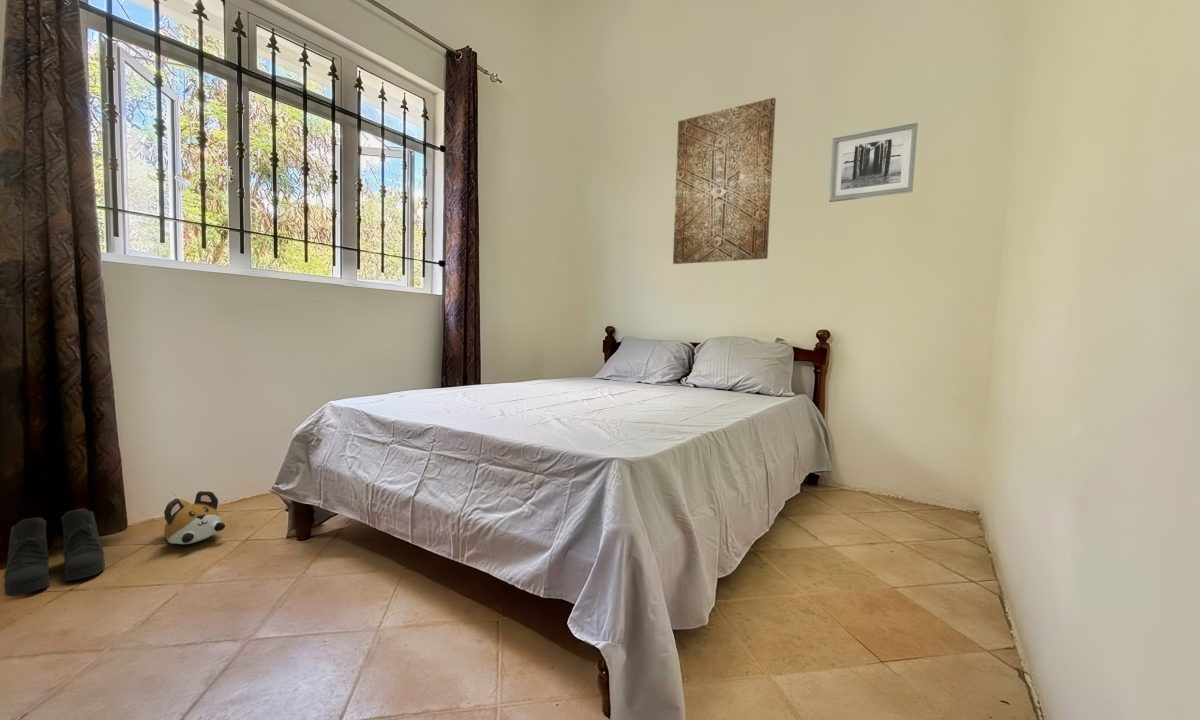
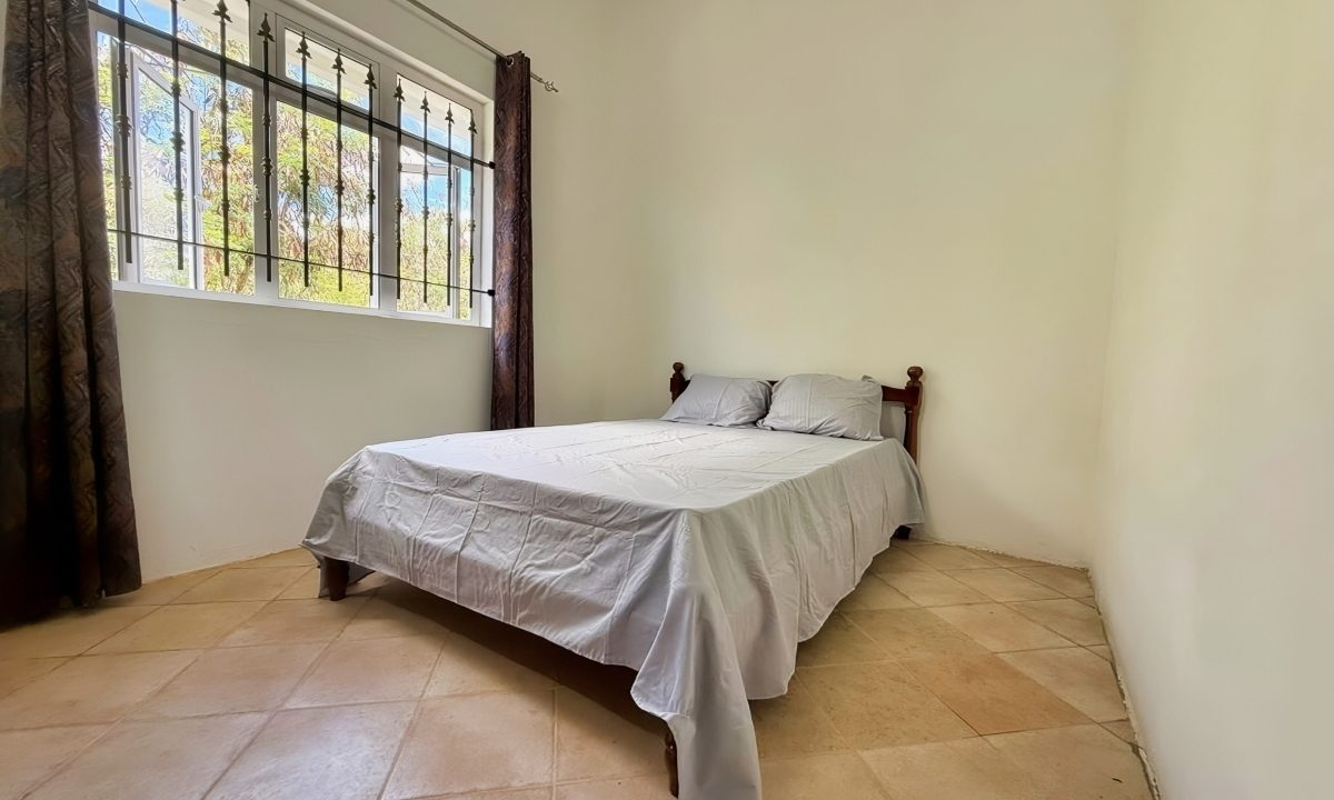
- plush toy (188, 515)
- boots (63, 545)
- wall art (871, 164)
- wall art (720, 187)
